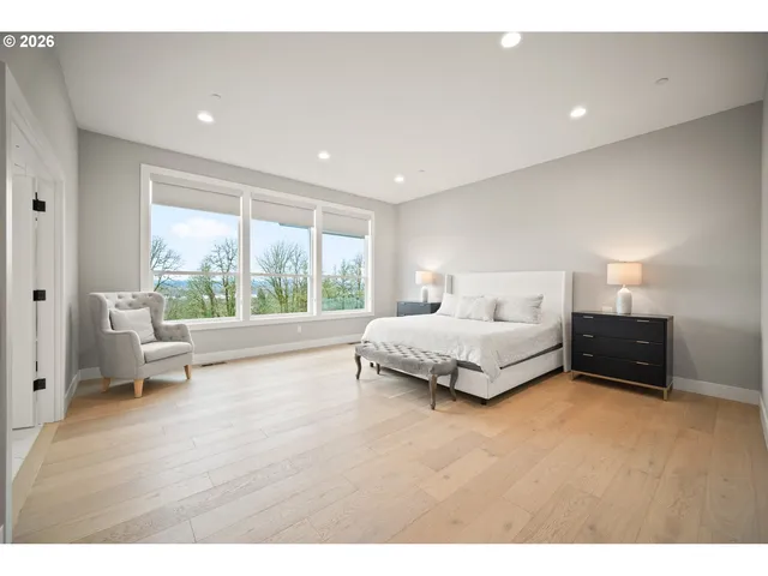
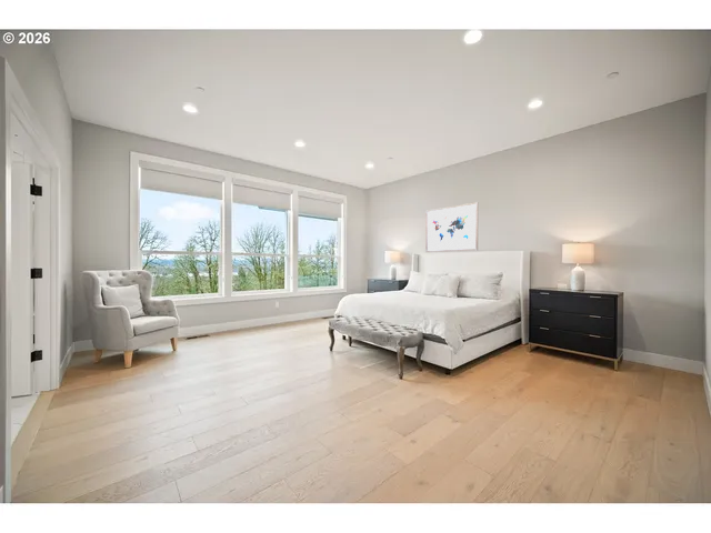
+ wall art (450, 229)
